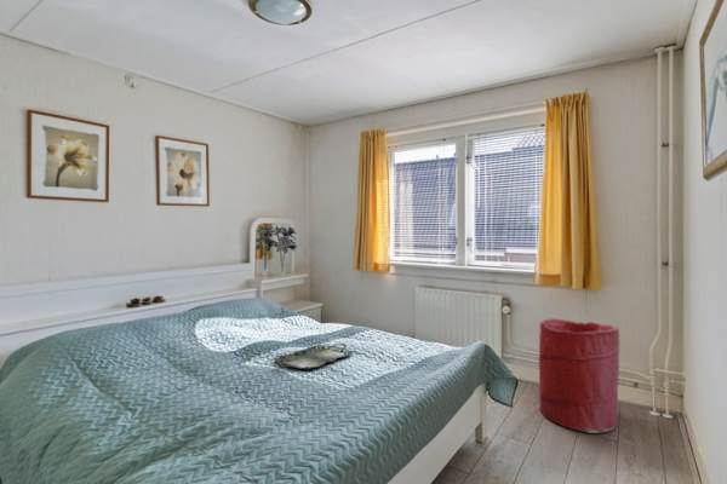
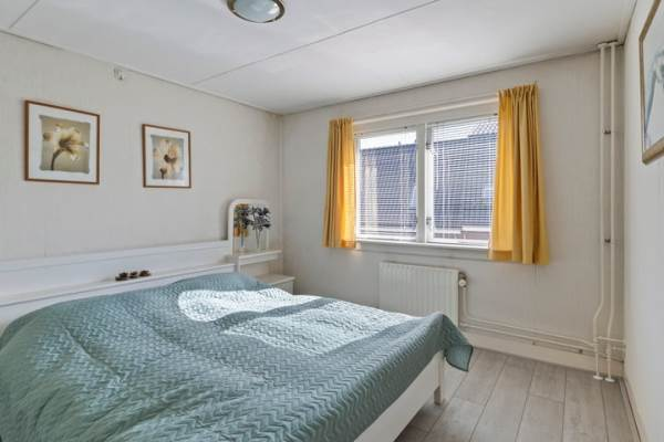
- laundry hamper (577, 368)
- serving tray (314, 356)
